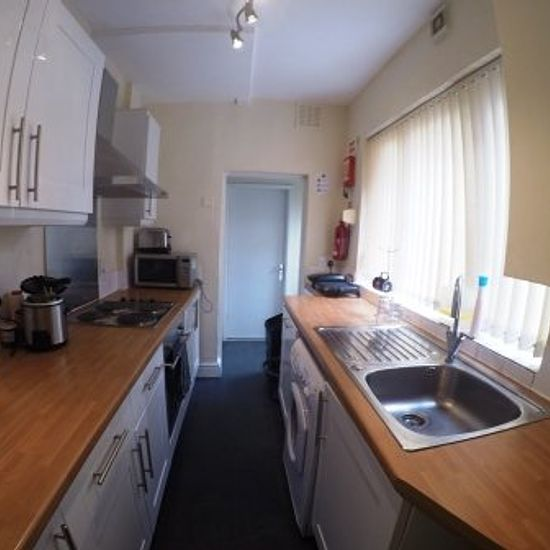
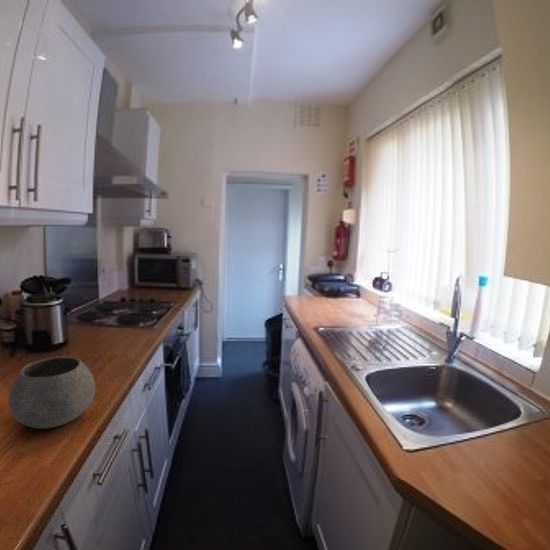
+ bowl (54, 391)
